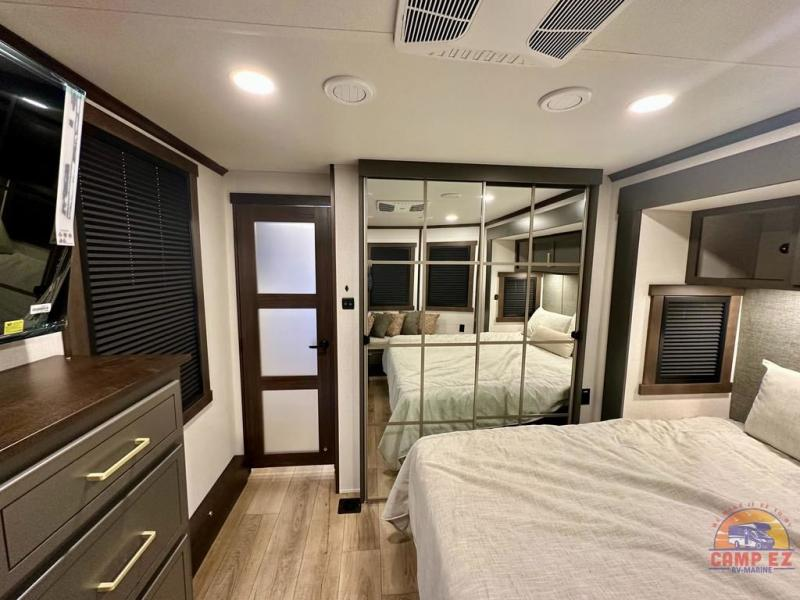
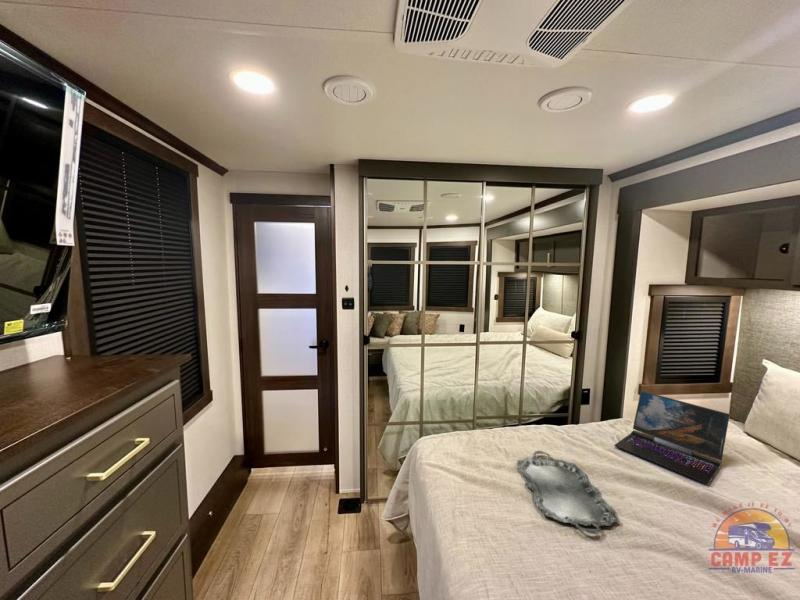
+ laptop (669, 431)
+ serving tray (561, 486)
